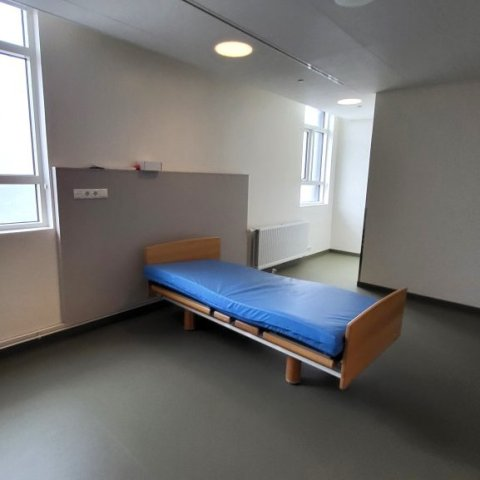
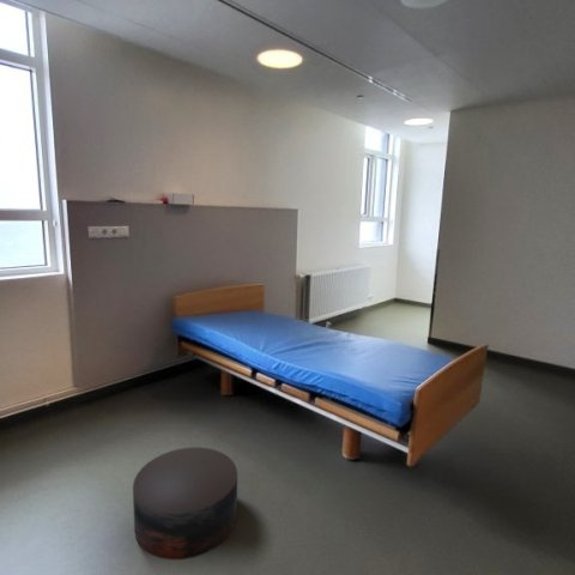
+ stool (187, 496)
